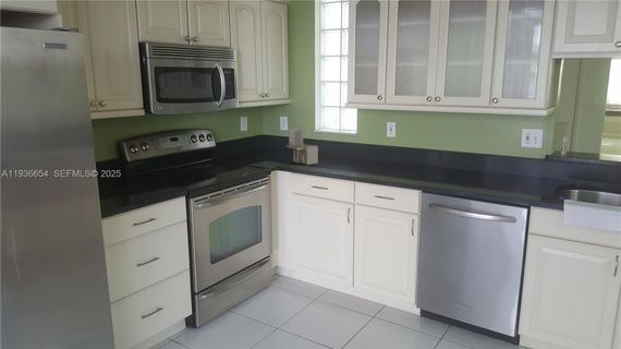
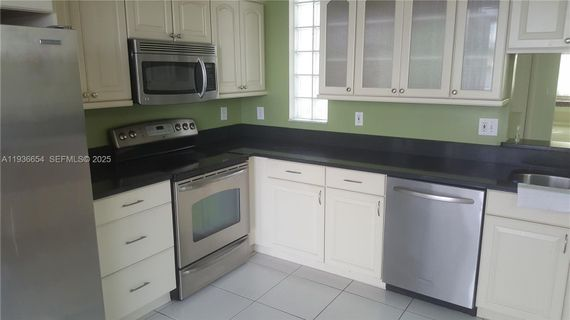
- utensil holder (301, 146)
